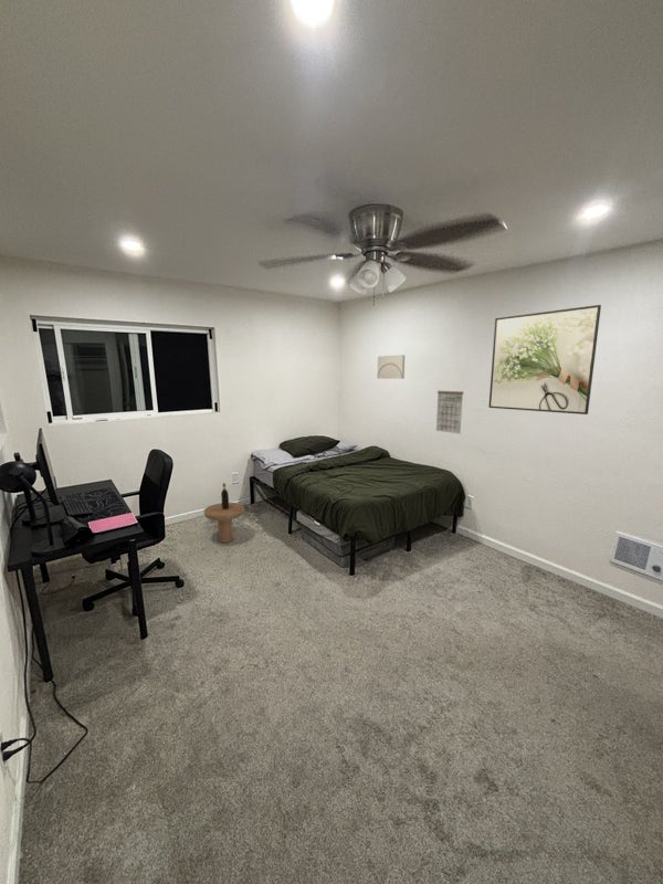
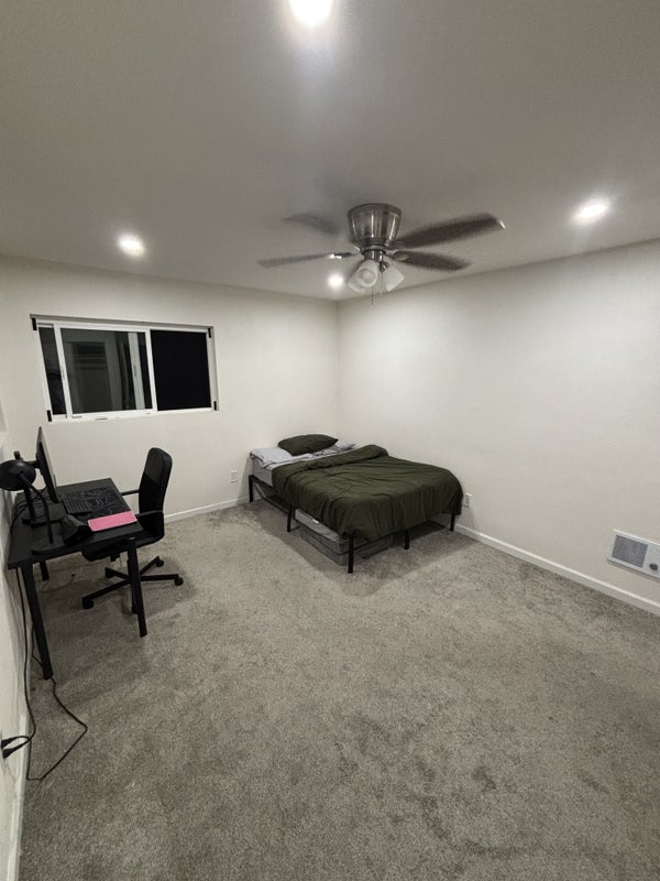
- side table (224, 512)
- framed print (537, 362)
- calendar (449, 407)
- wall art (390, 367)
